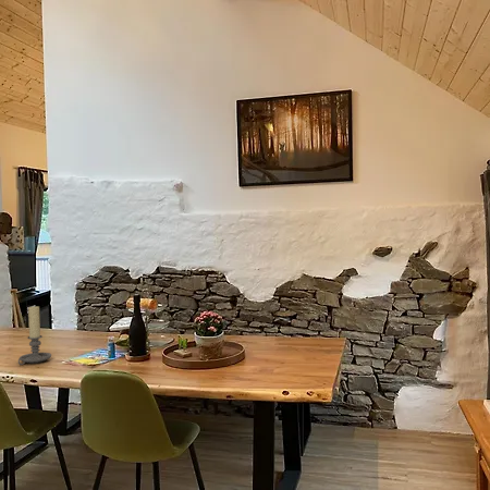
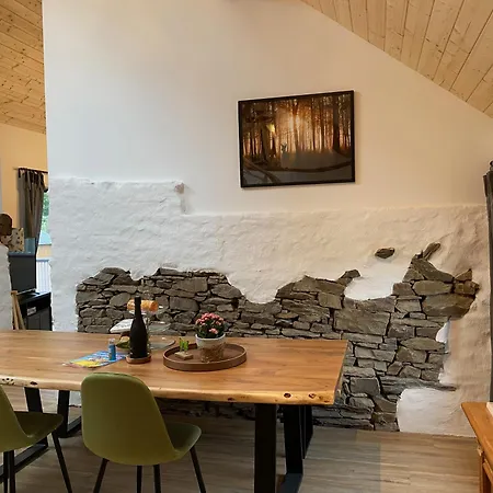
- candle holder (32, 333)
